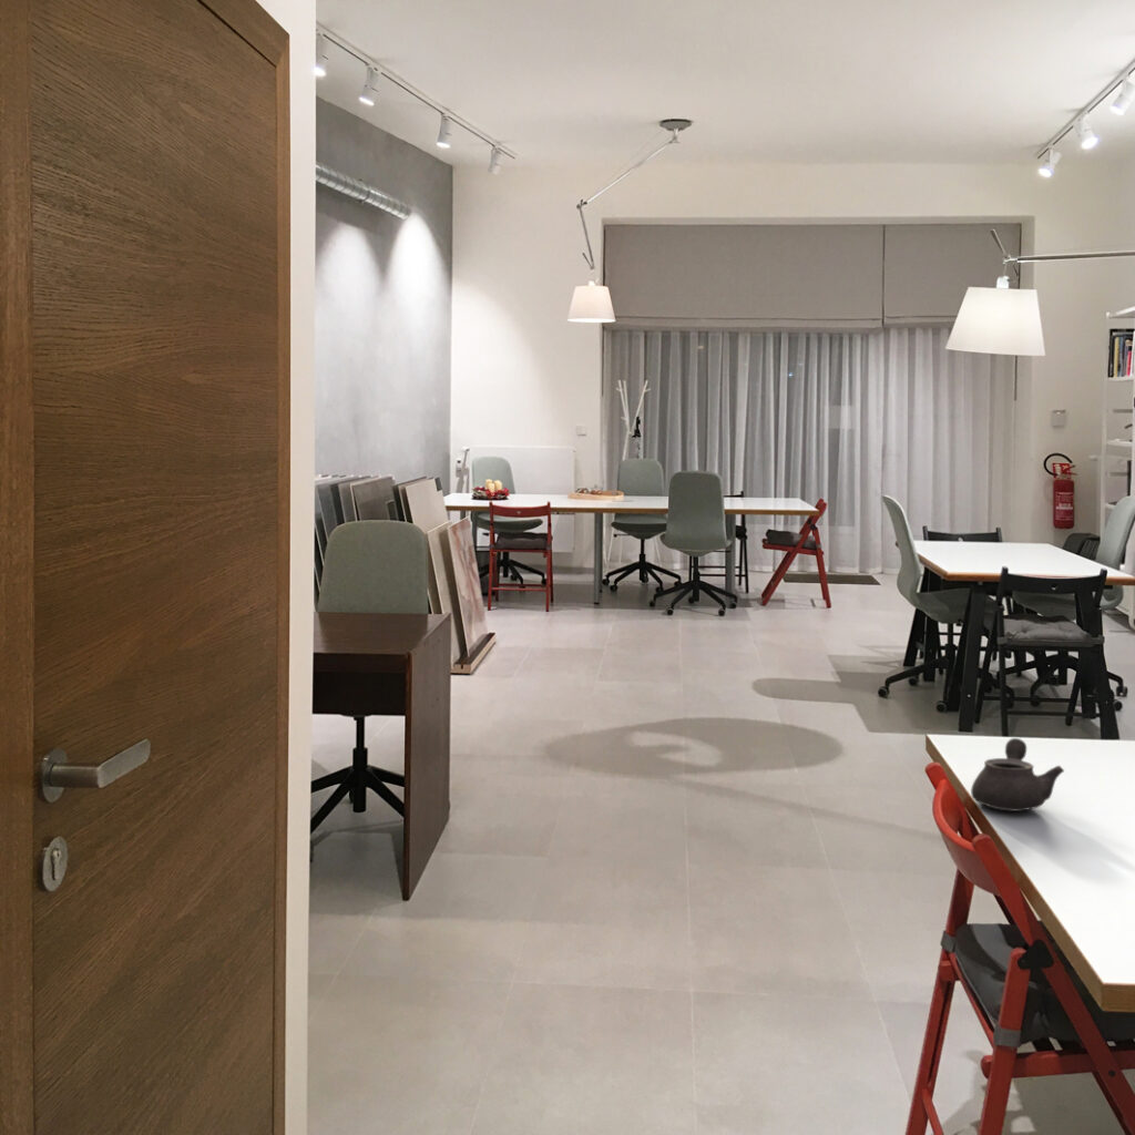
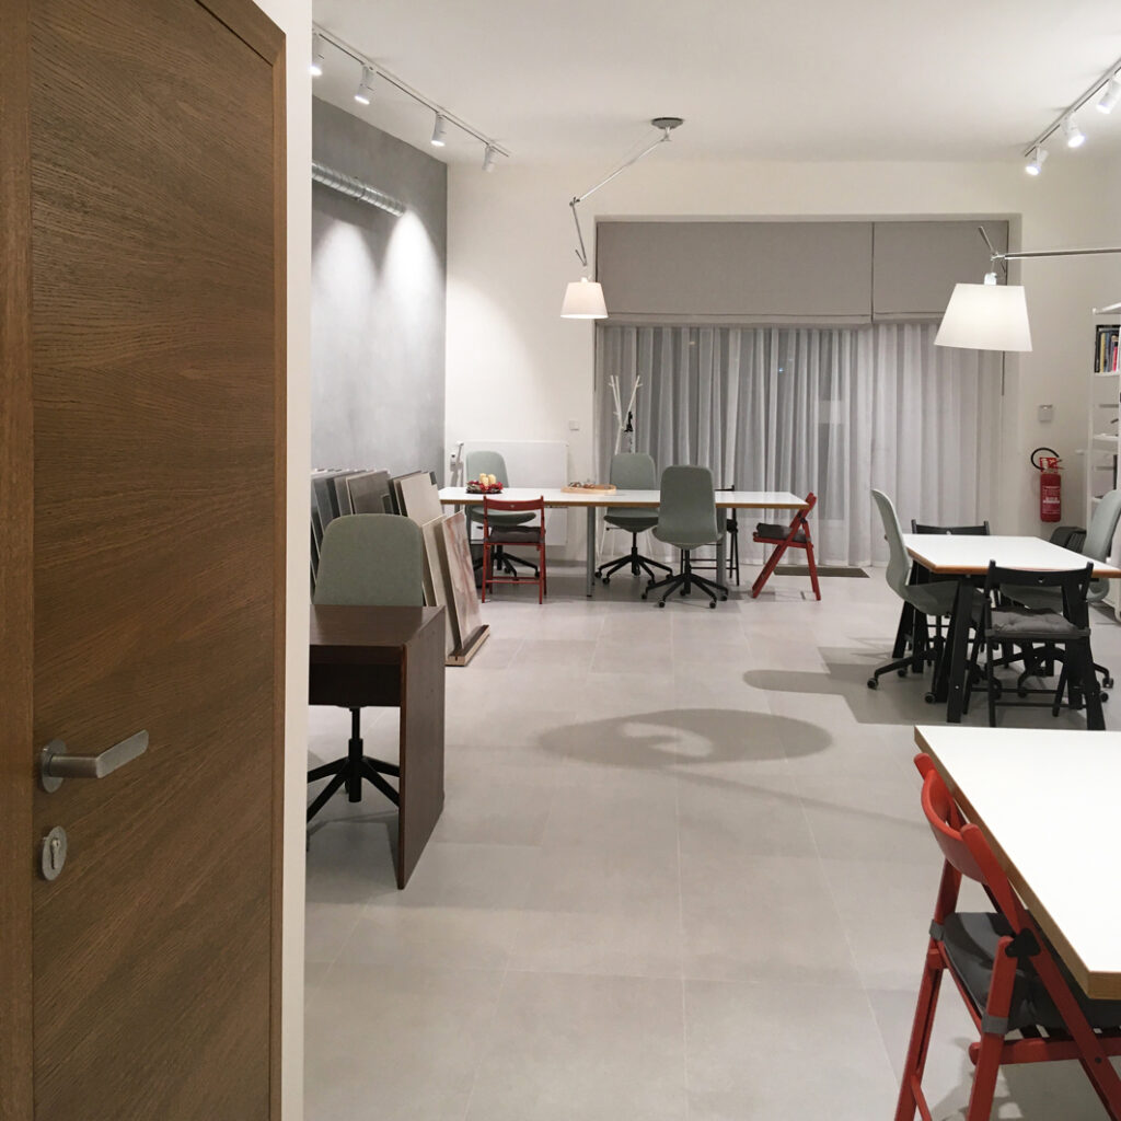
- teapot (1015, 774)
